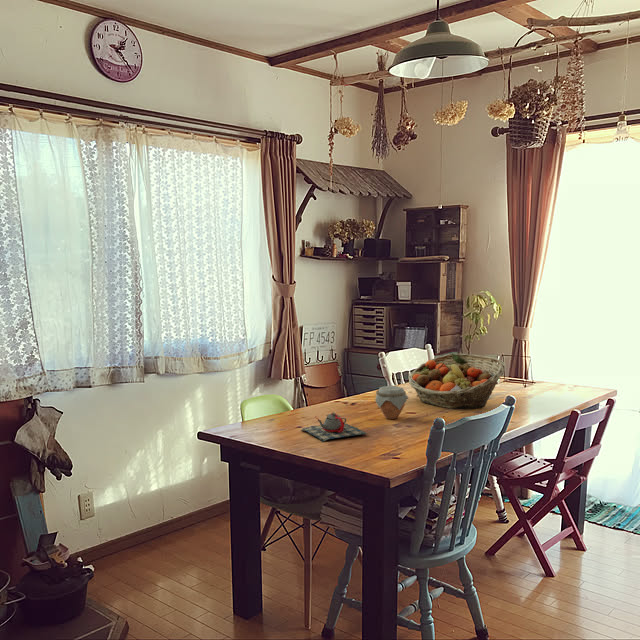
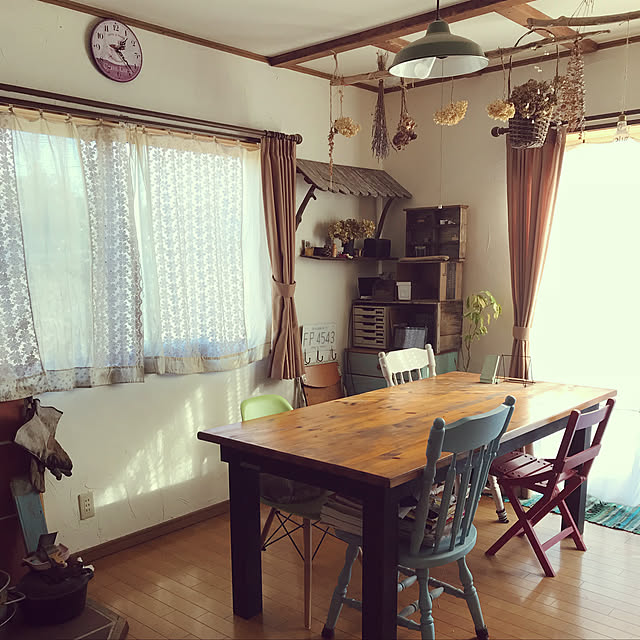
- teapot (333, 422)
- fruit basket (455, 380)
- jar (391, 402)
